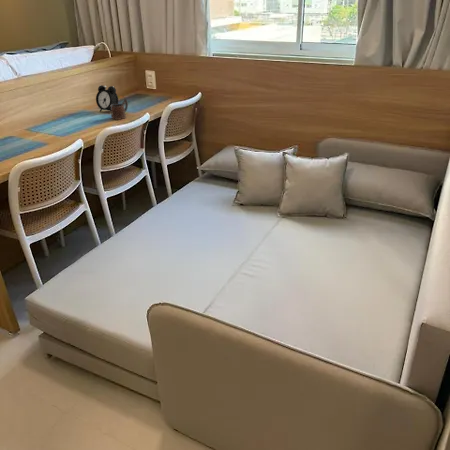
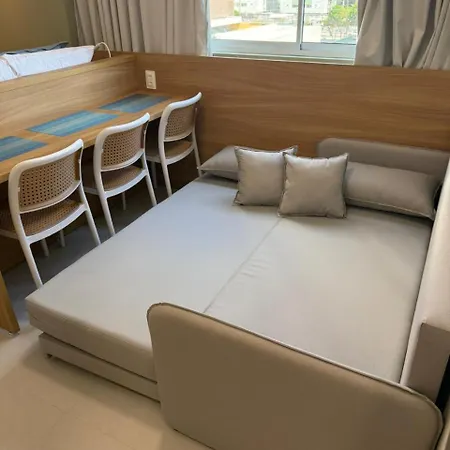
- alarm clock (106, 98)
- mug (120, 108)
